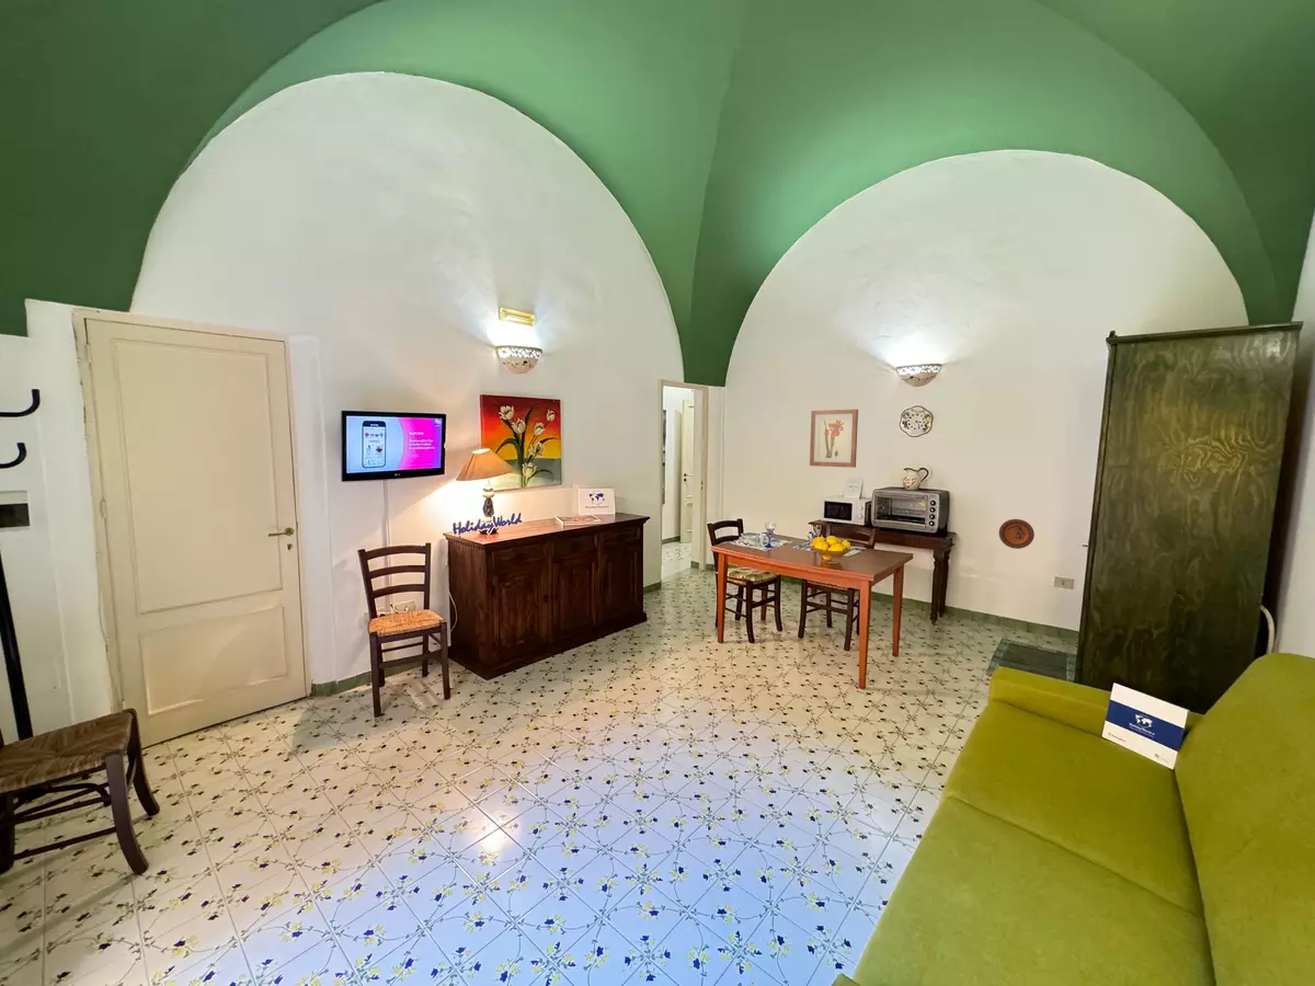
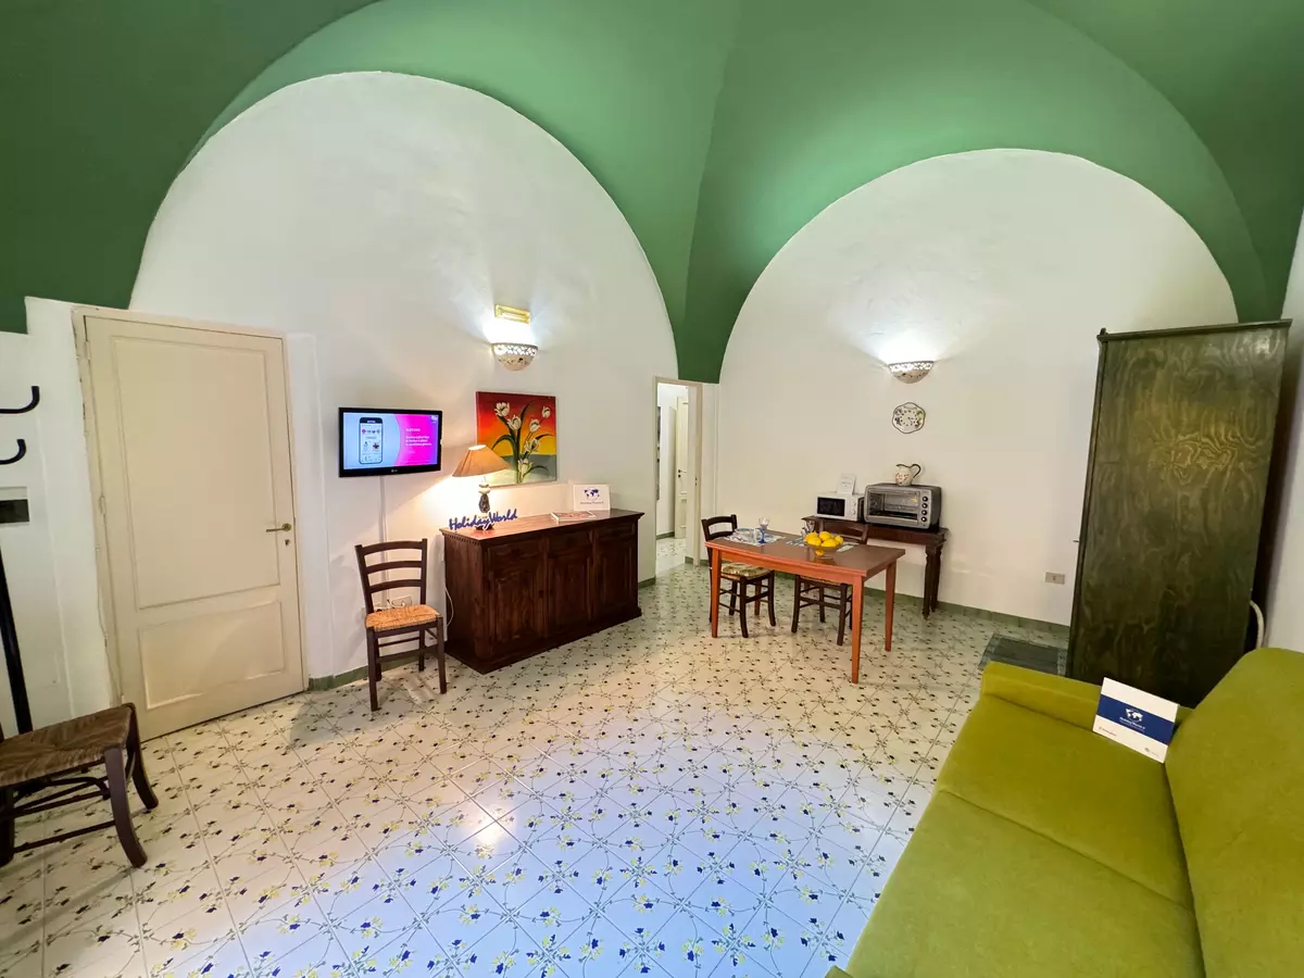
- decorative plate (1016, 534)
- wall art (833, 438)
